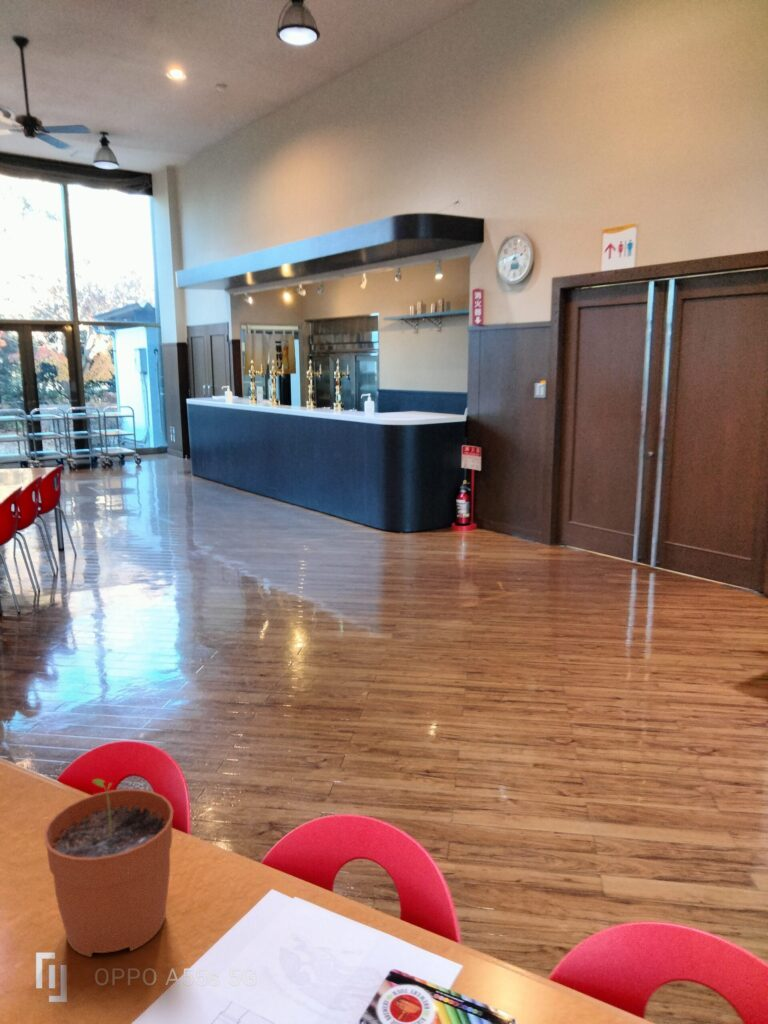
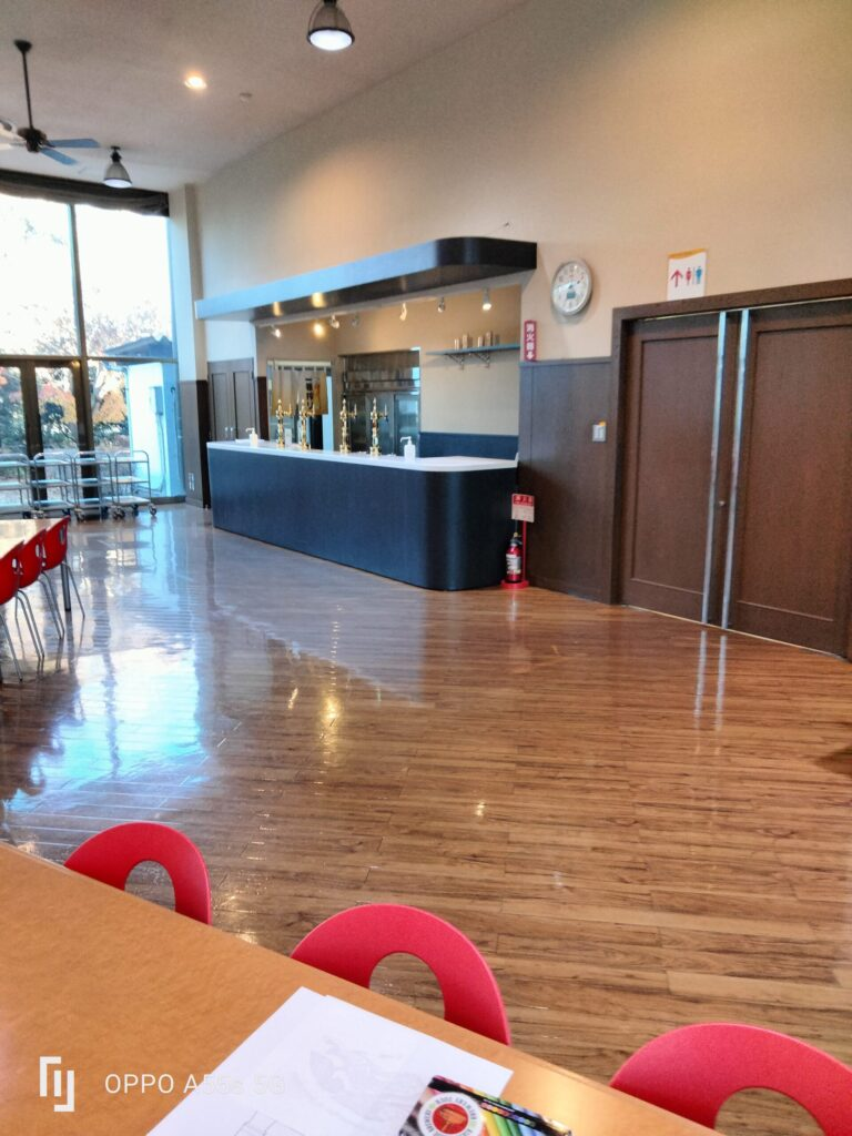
- plant pot (111, 846)
